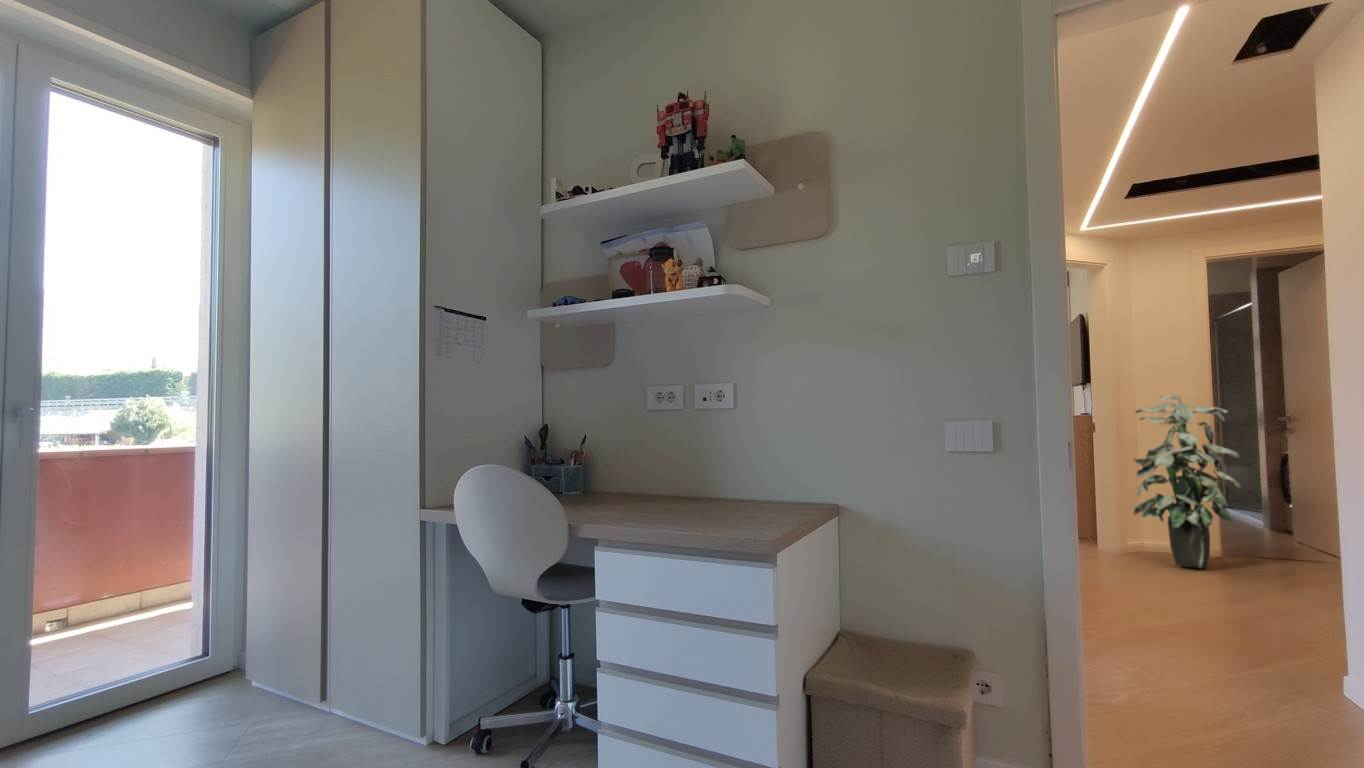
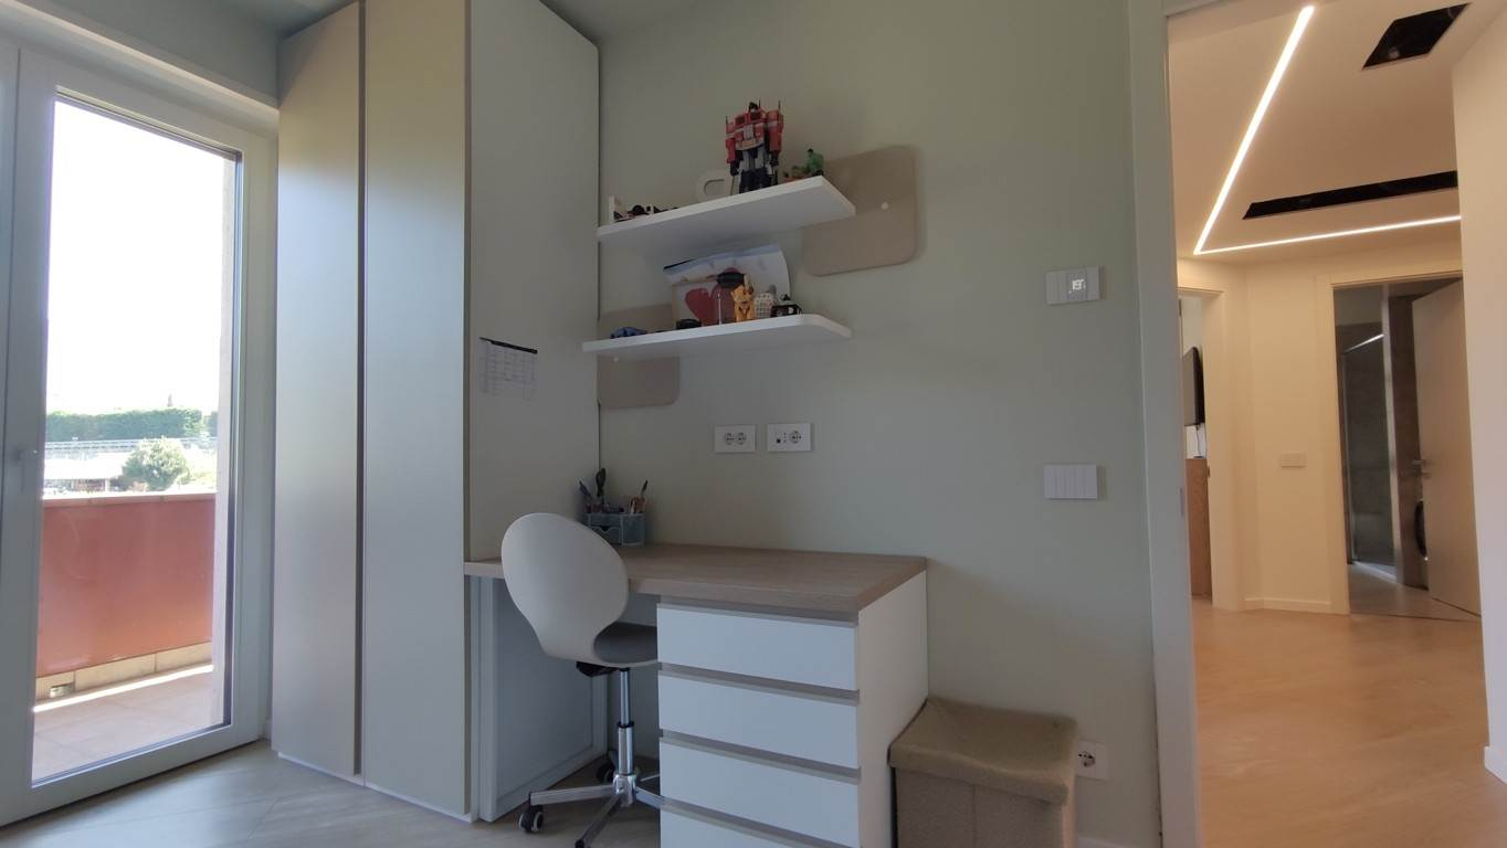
- indoor plant (1180, 479)
